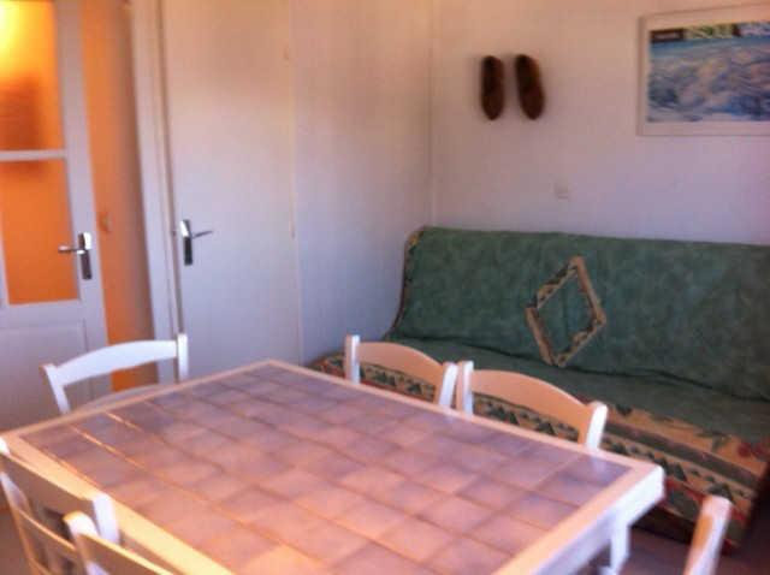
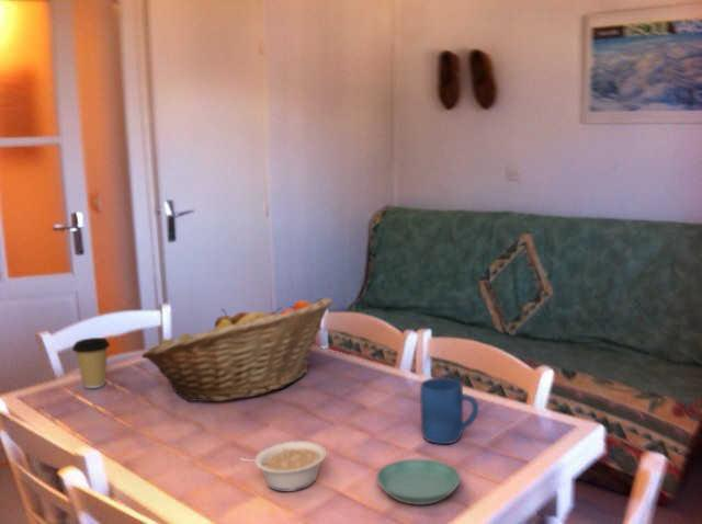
+ legume (288, 466)
+ mug (450, 412)
+ fruit basket (244, 341)
+ coffee cup (92, 362)
+ saucer (418, 483)
